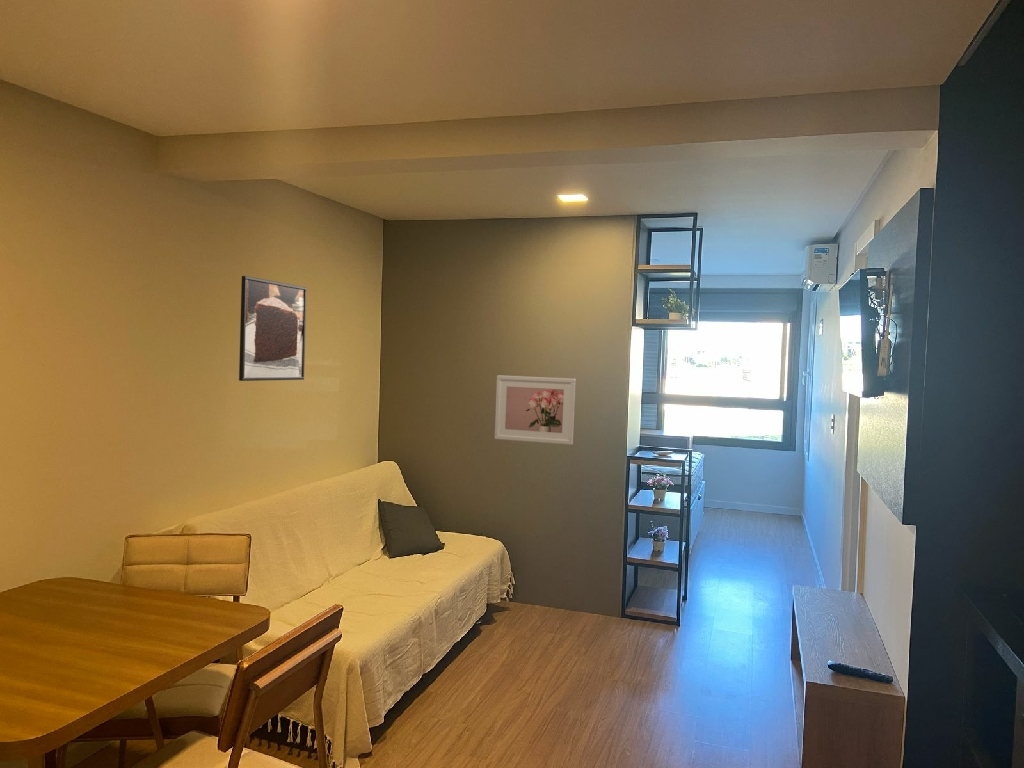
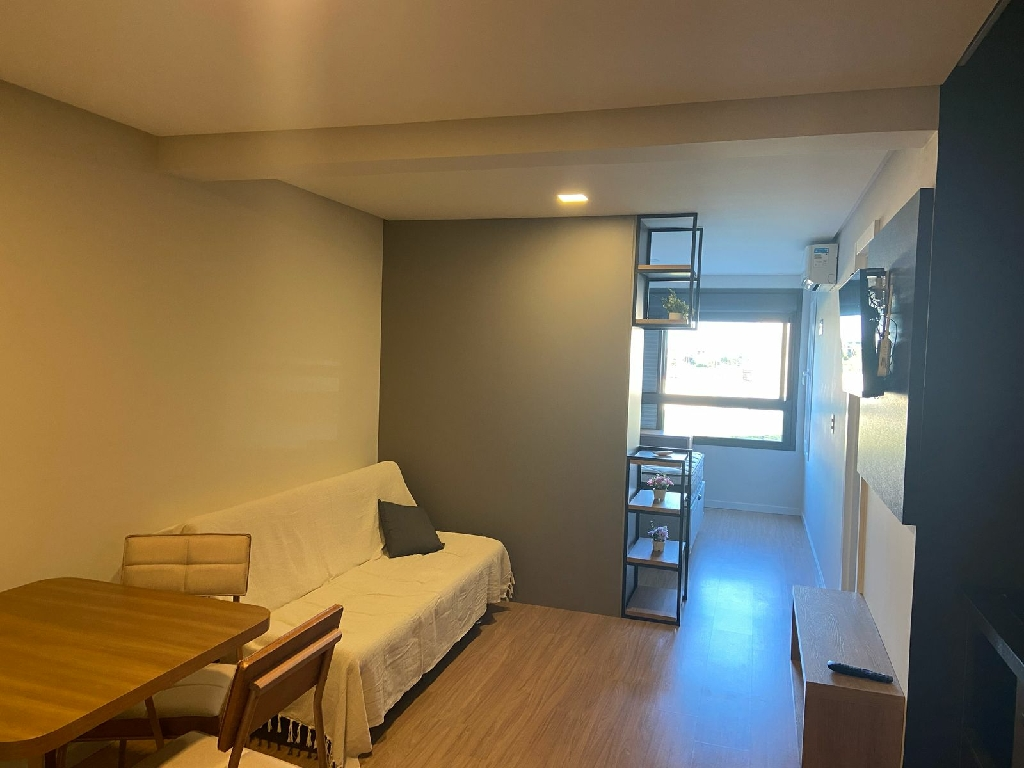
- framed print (274, 331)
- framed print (534, 409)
